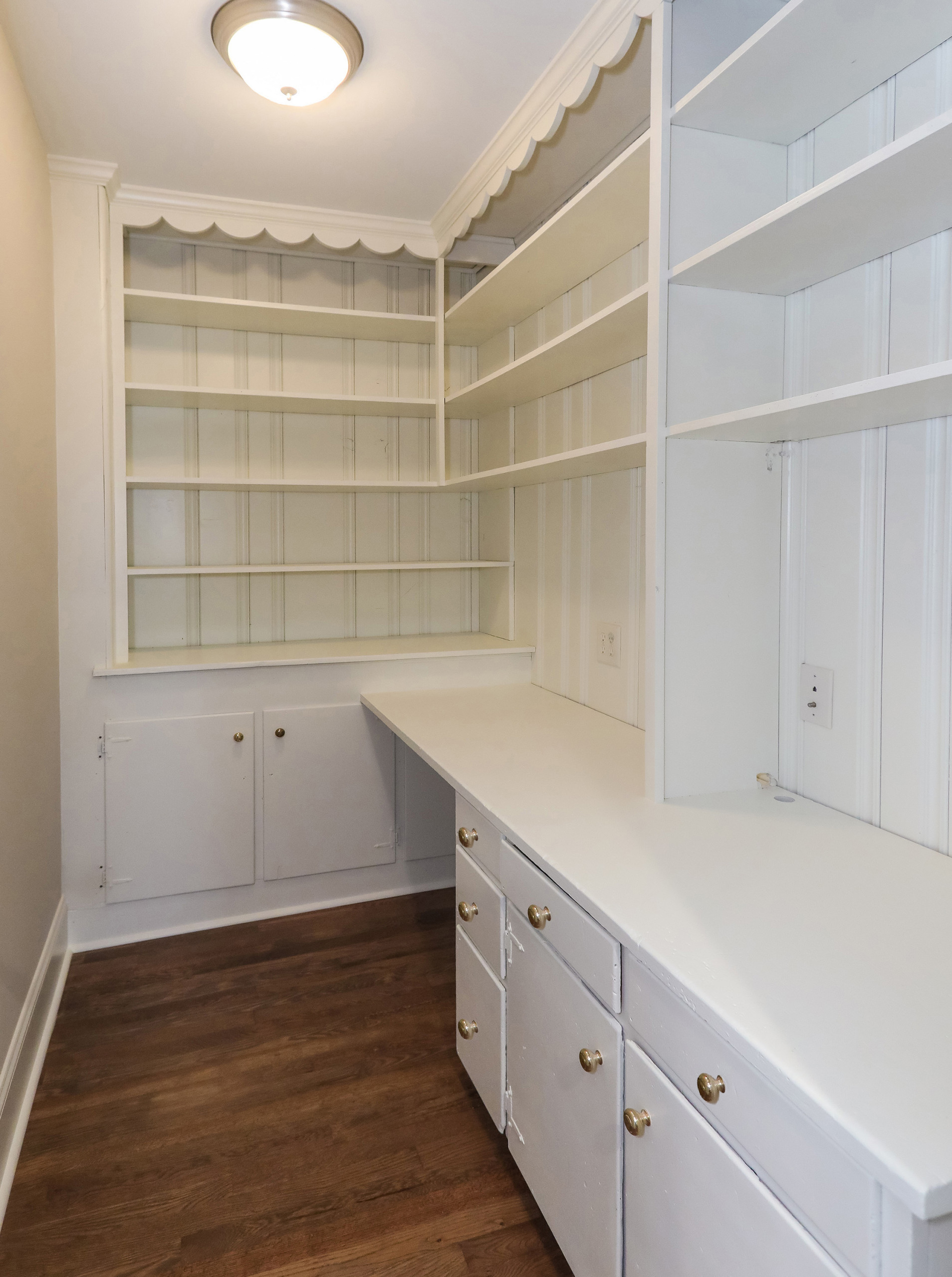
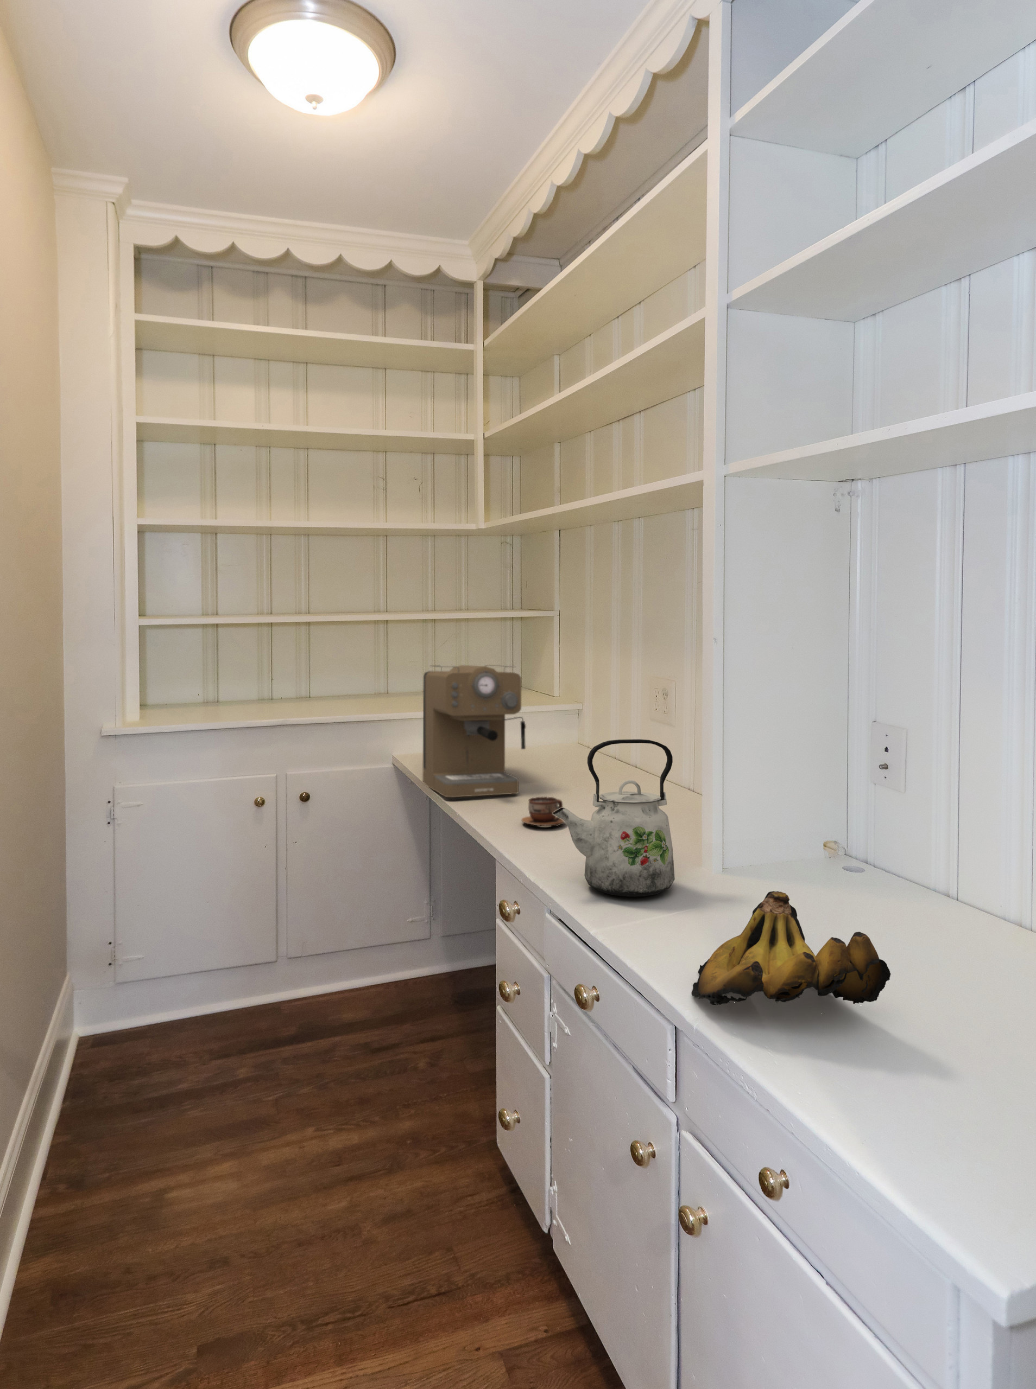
+ coffee maker (479, 727)
+ banana bunch (774, 958)
+ kettle (613, 816)
+ cup (544, 811)
